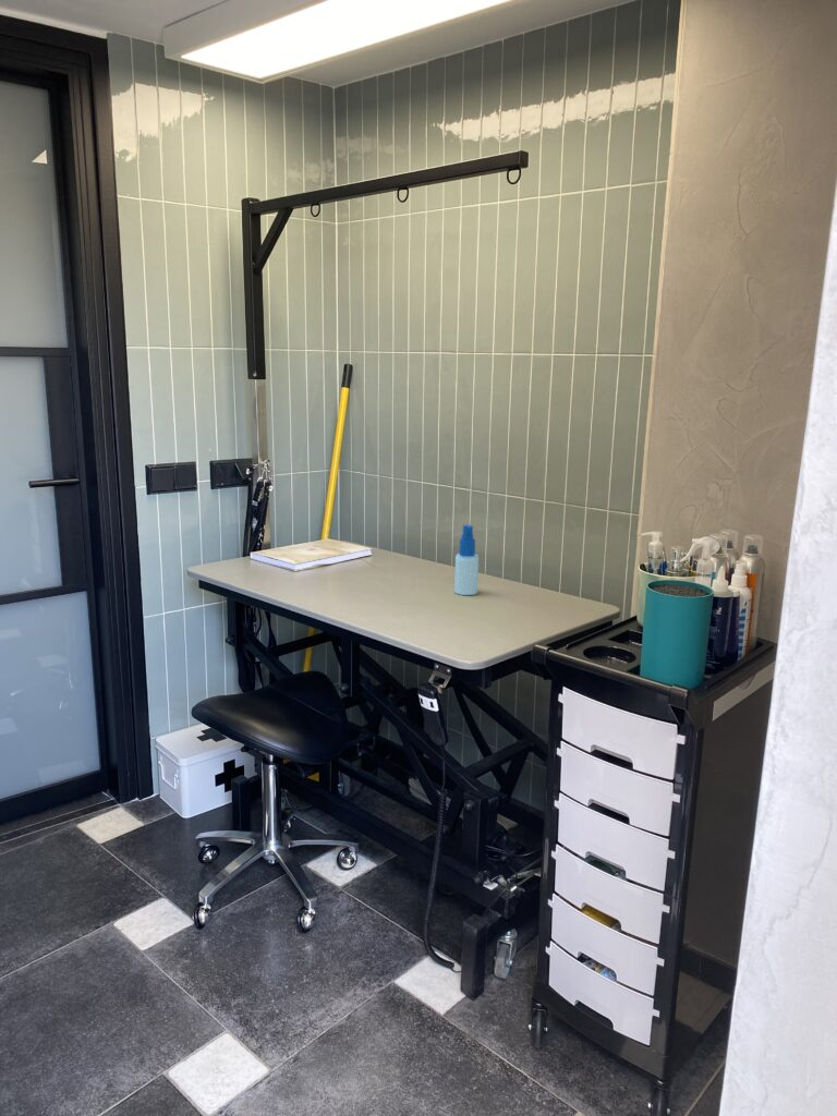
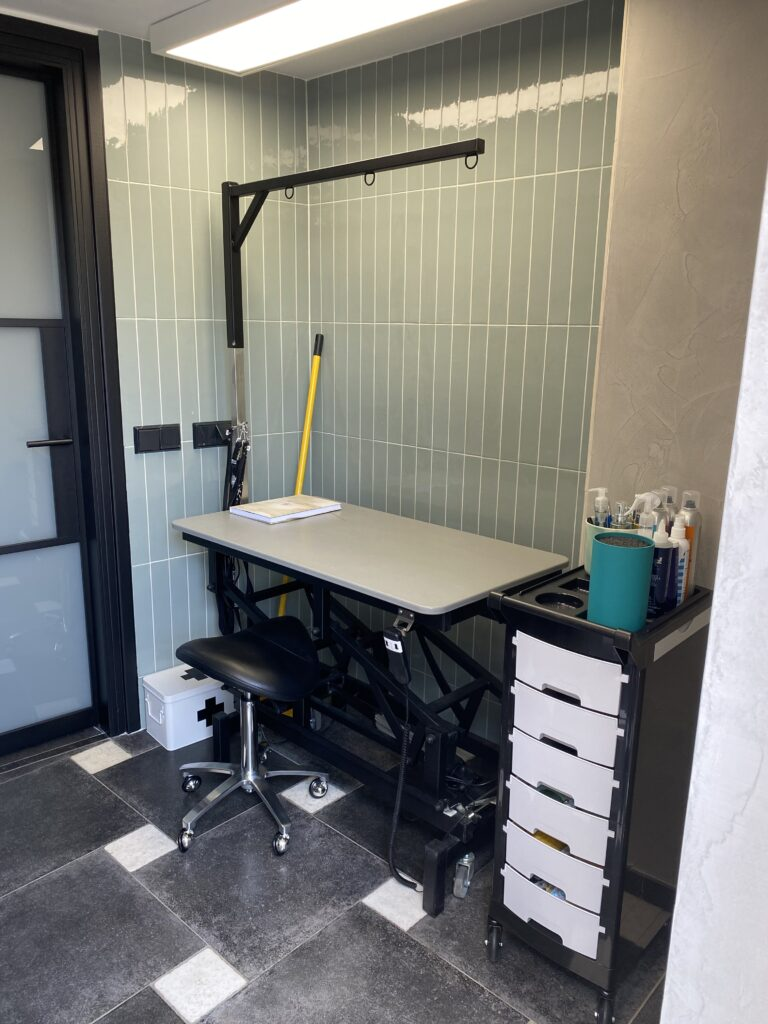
- spray bottle (466, 559)
